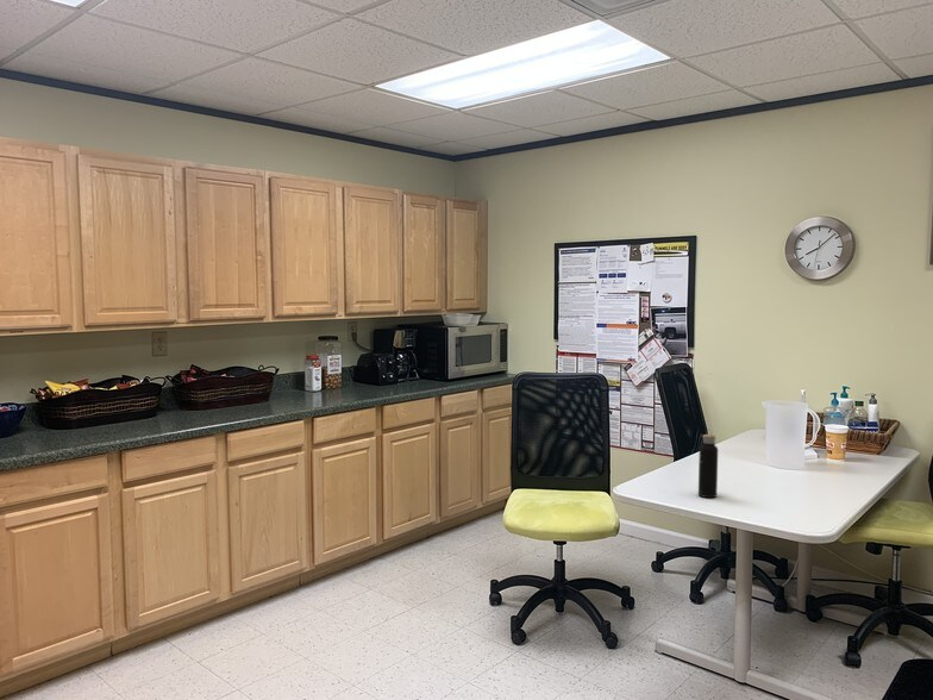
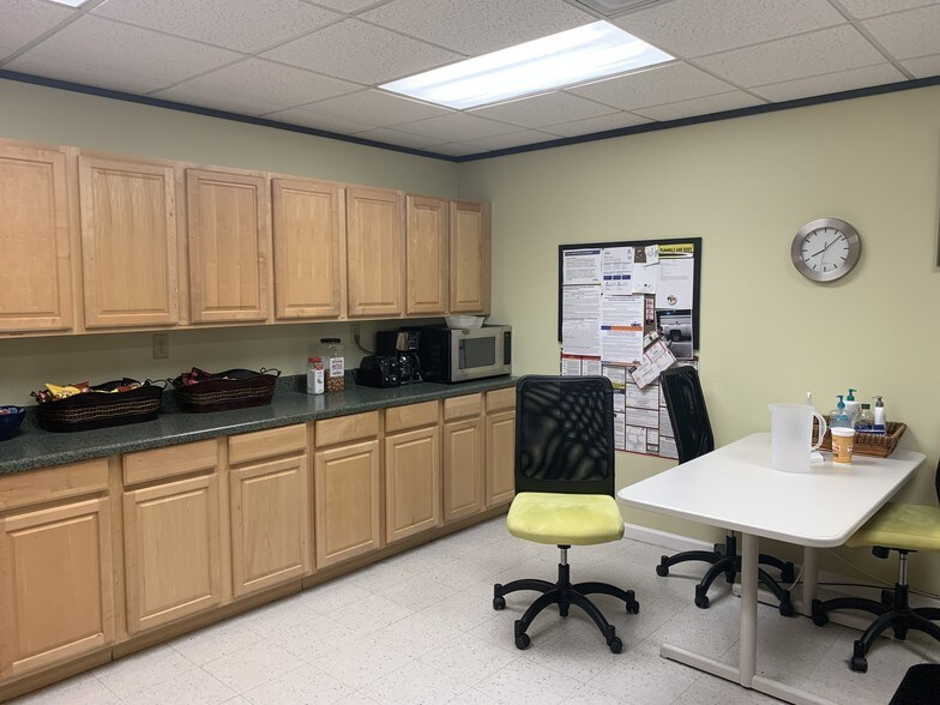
- water bottle (708, 462)
